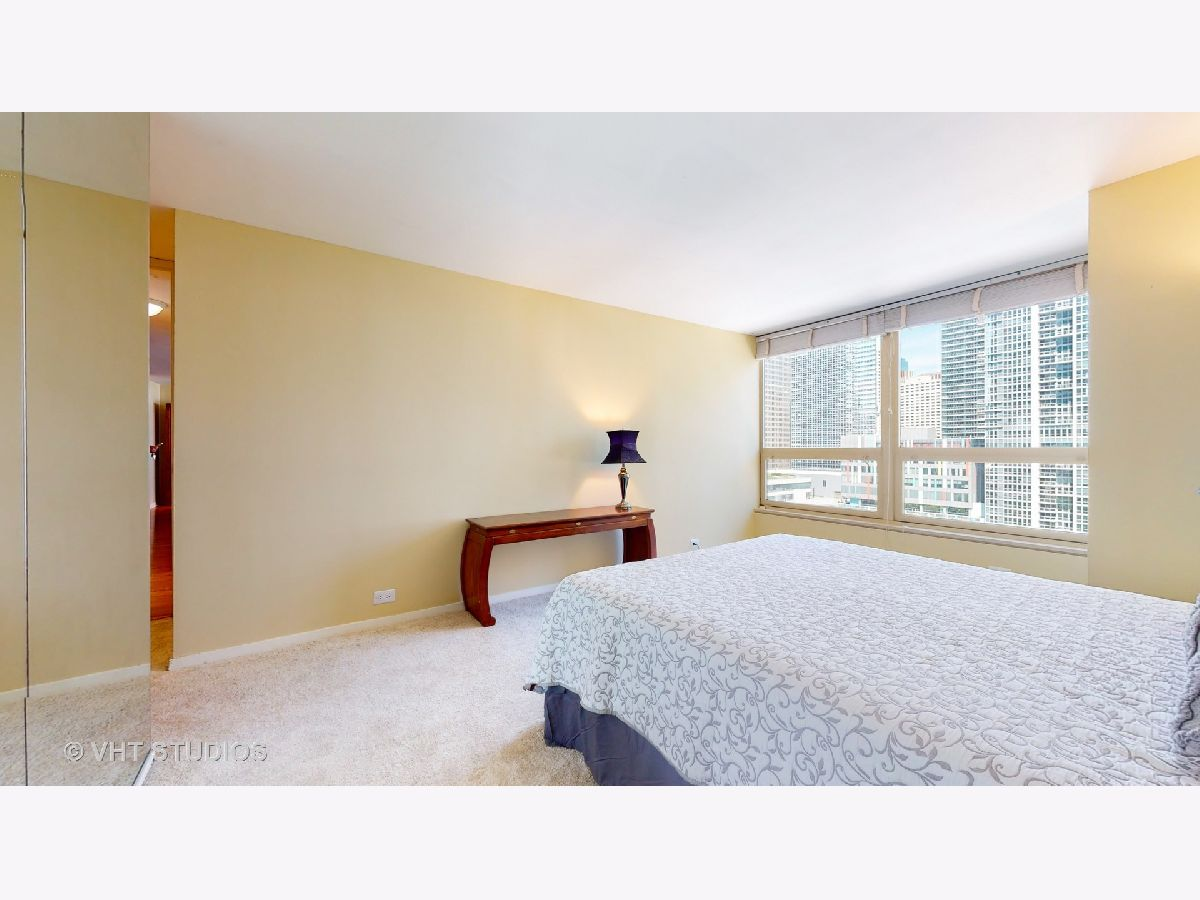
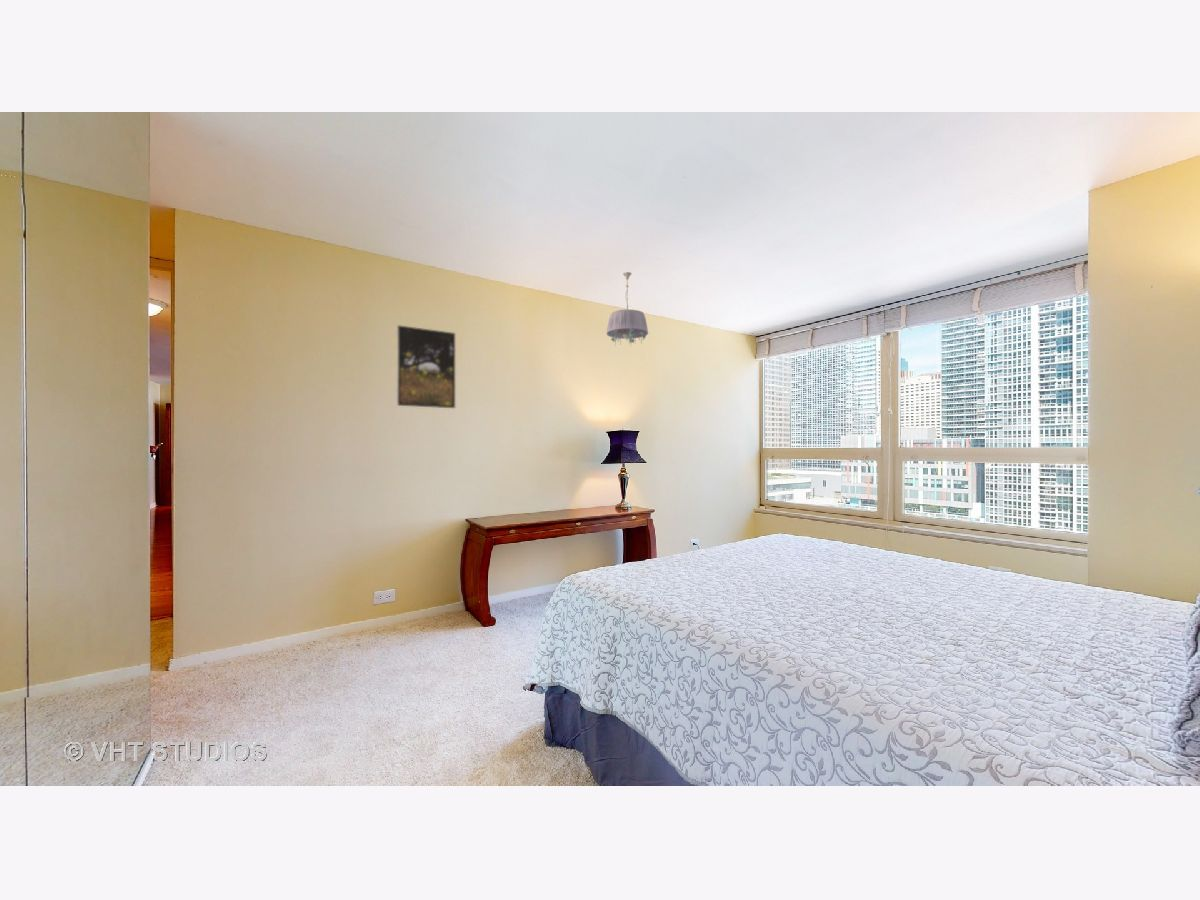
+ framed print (427, 368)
+ ceiling light fixture (627, 308)
